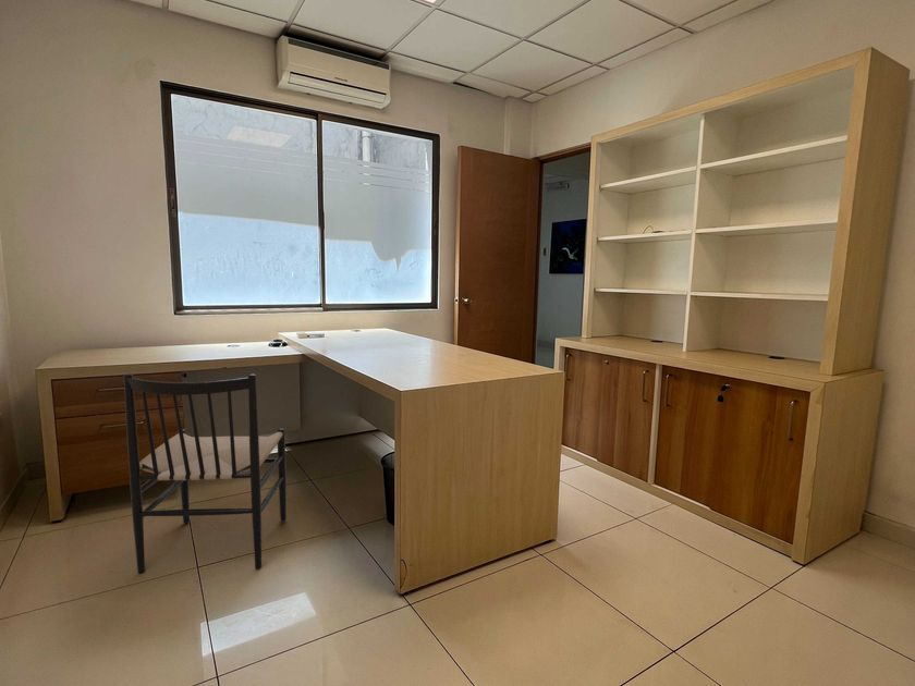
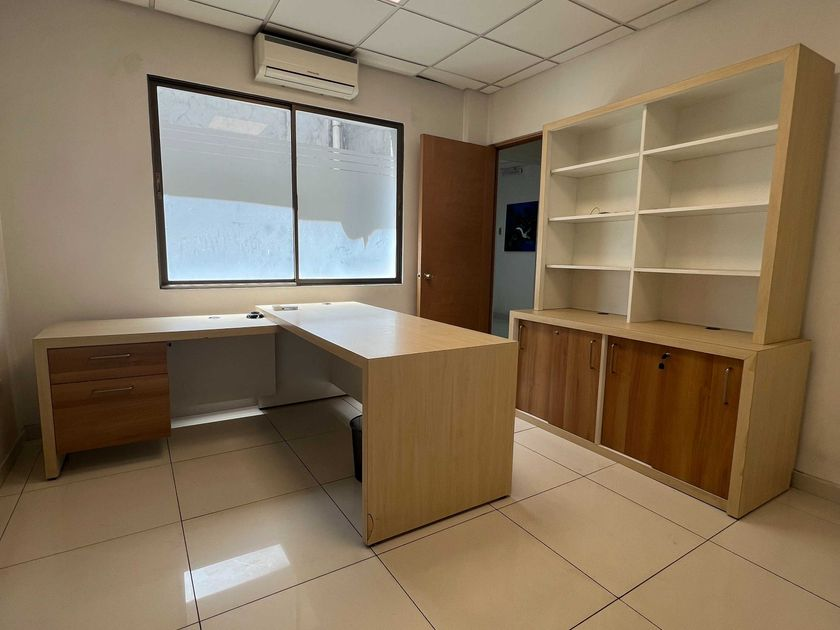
- chair (211, 460)
